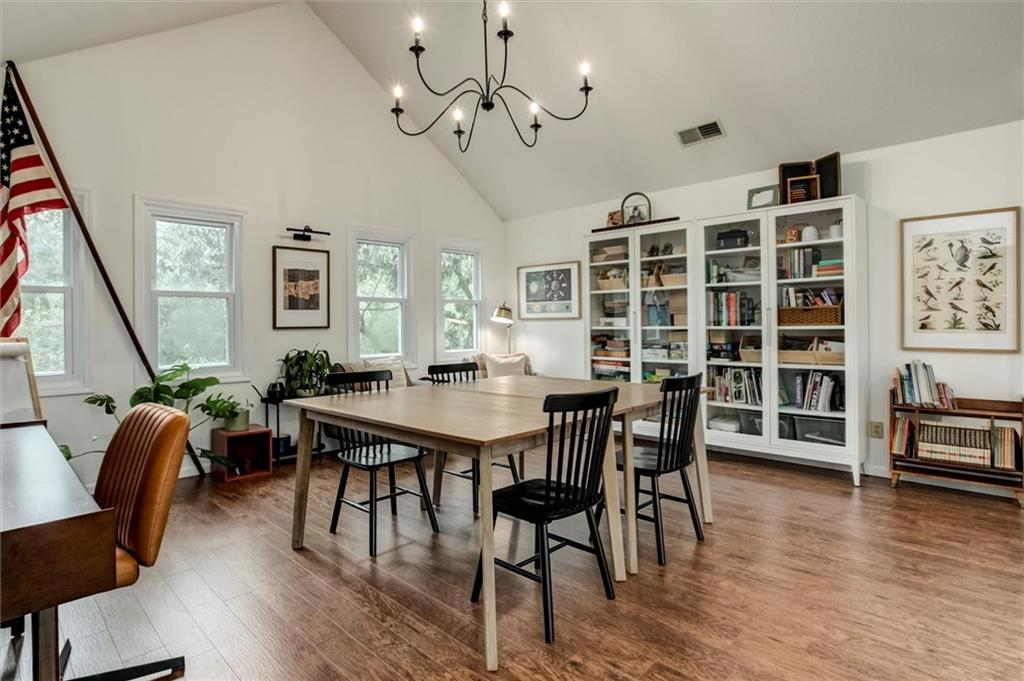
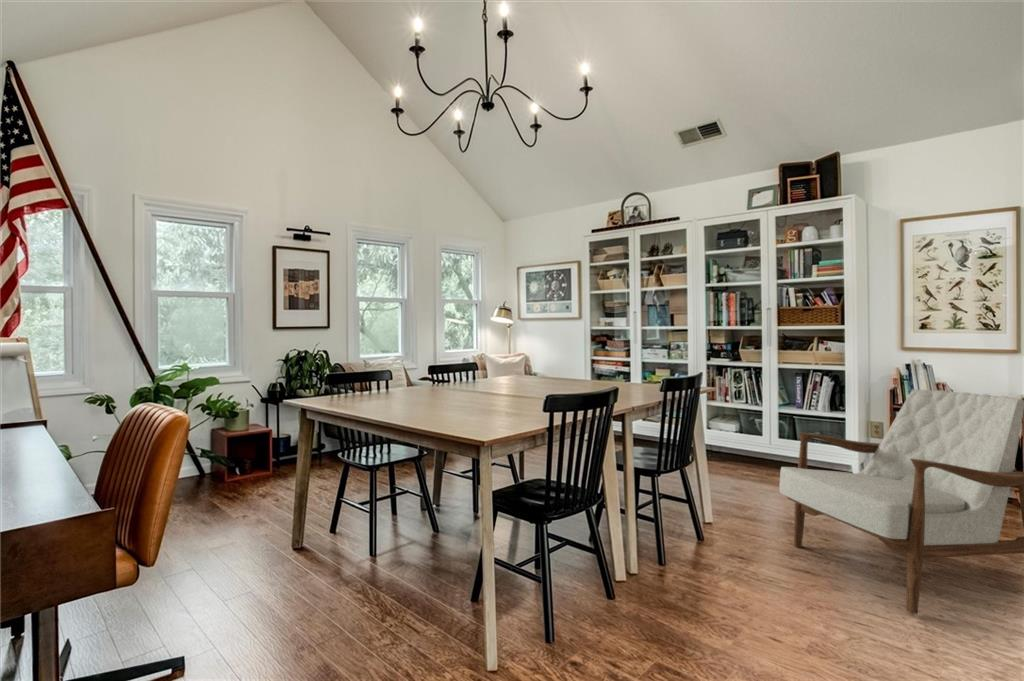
+ armchair (905, 482)
